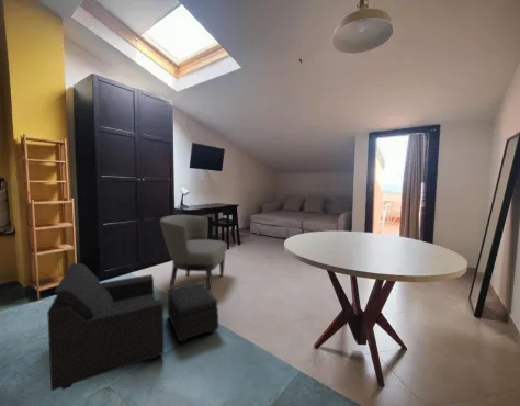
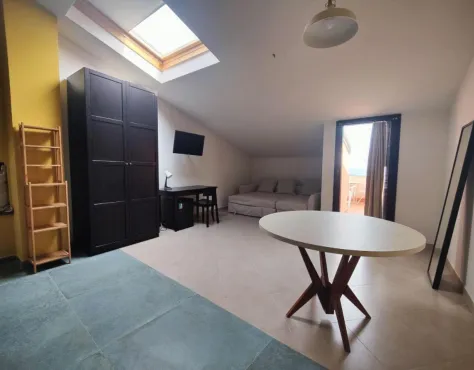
- chair (194, 250)
- armchair (145, 301)
